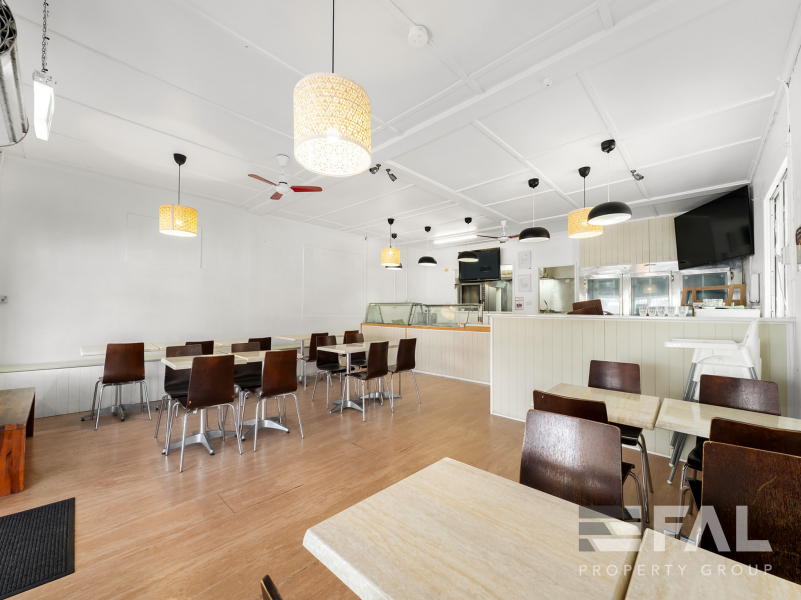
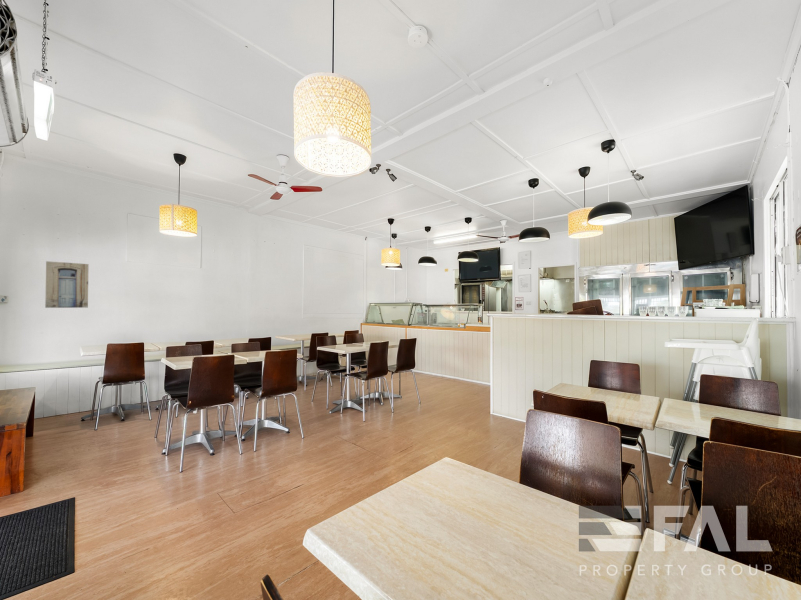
+ wall art (67, 285)
